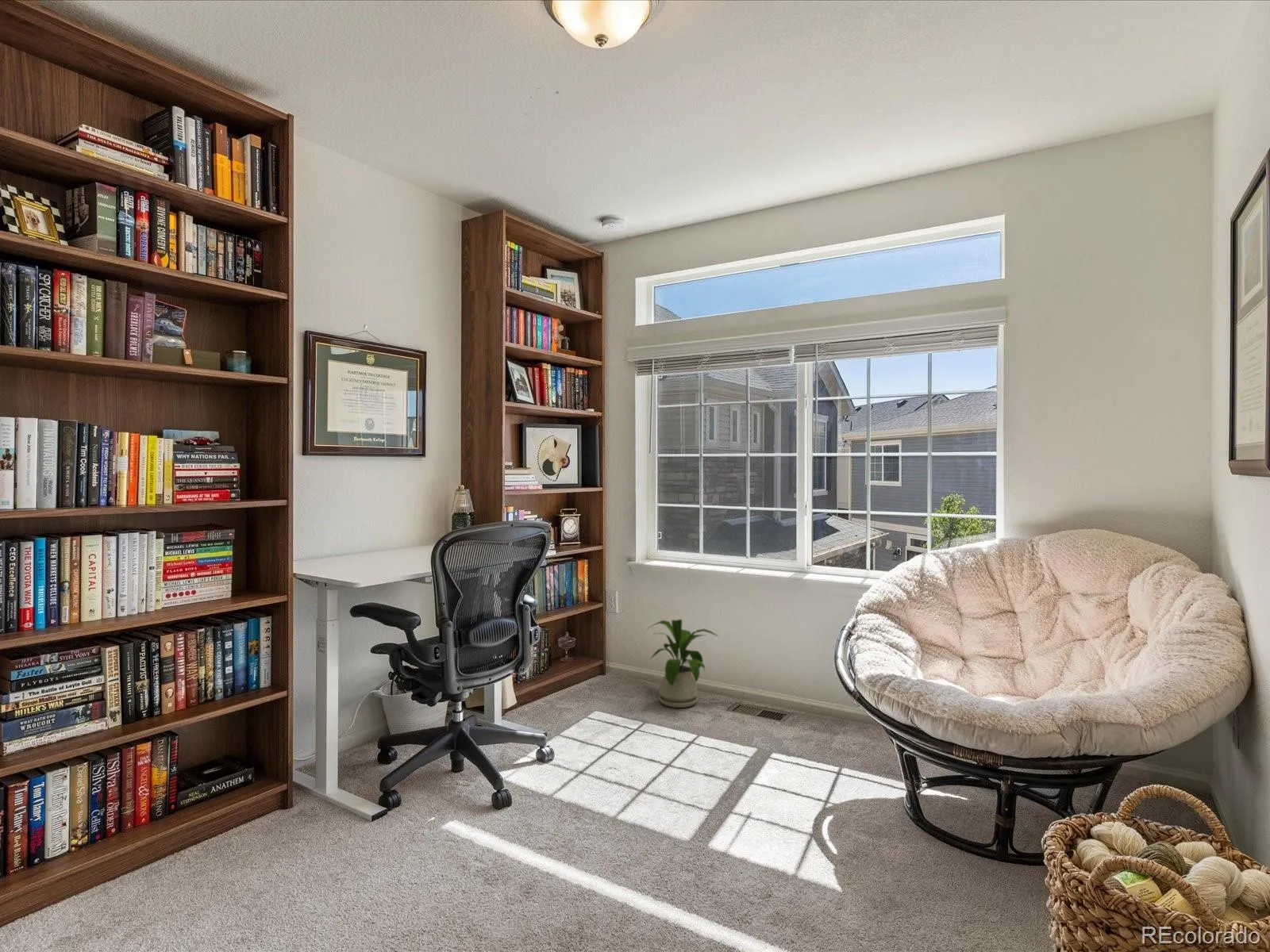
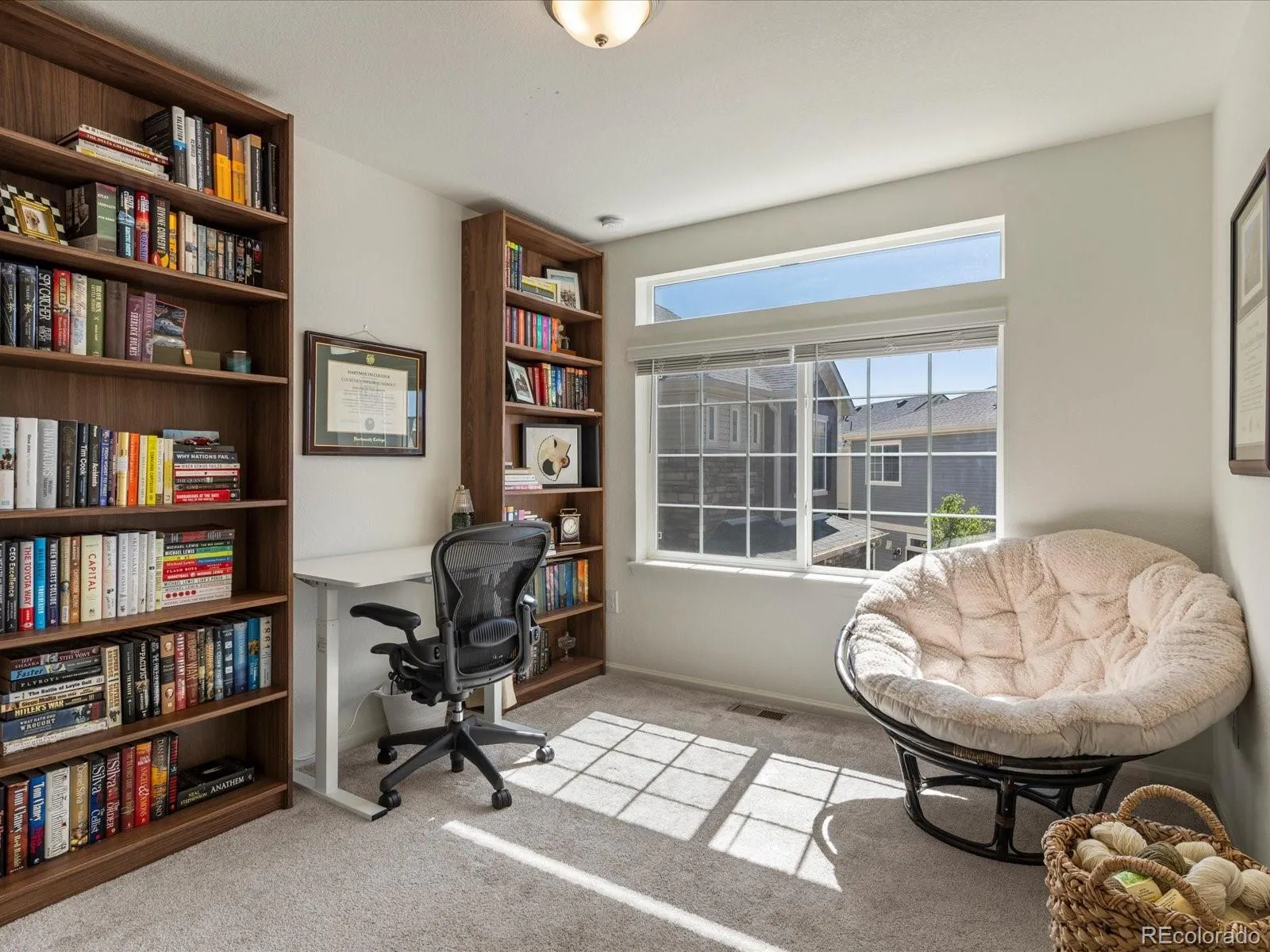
- house plant (684, 655)
